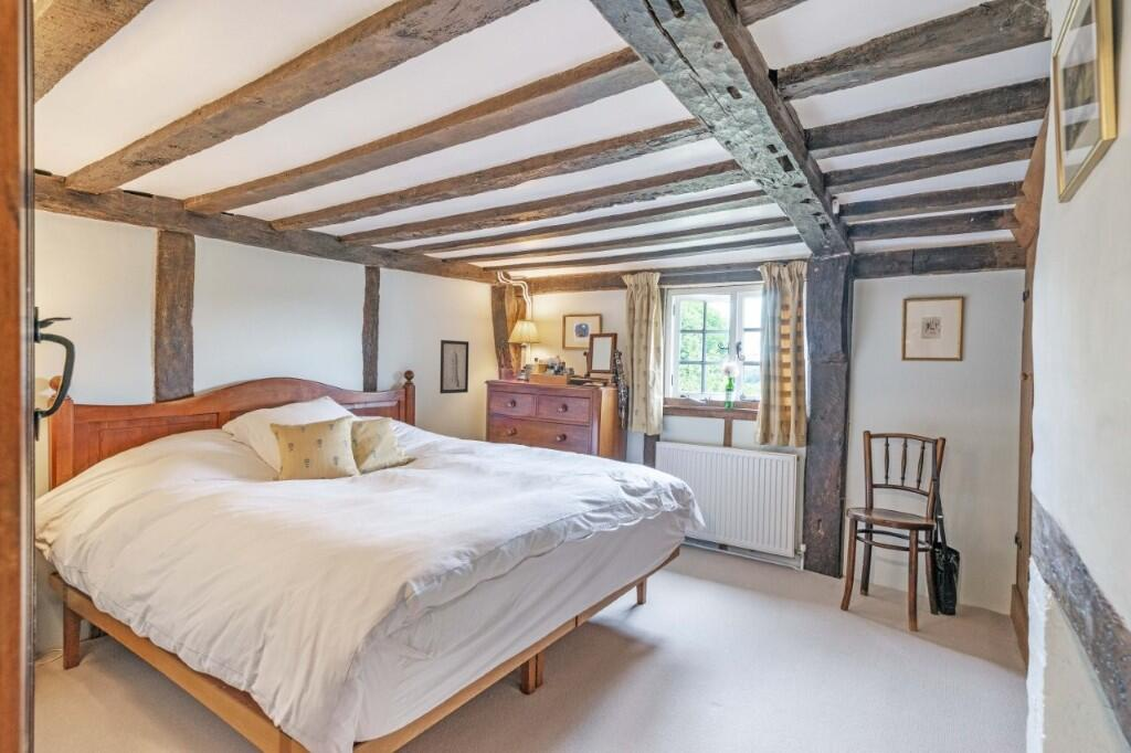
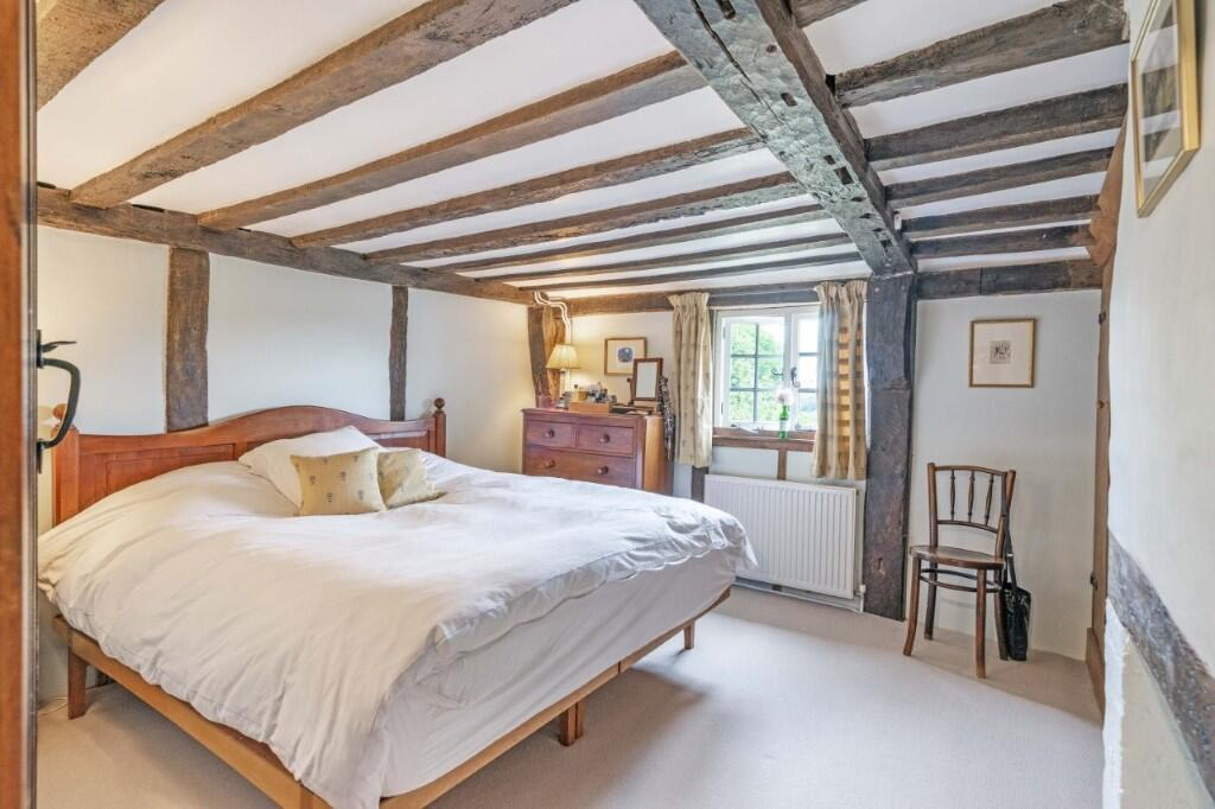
- wall art (454, 367)
